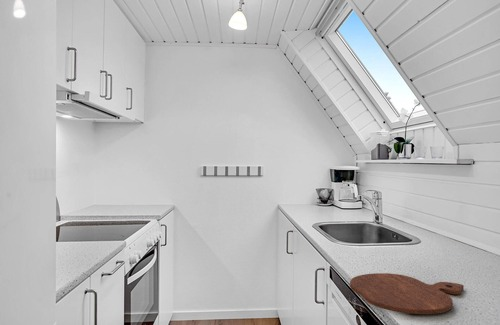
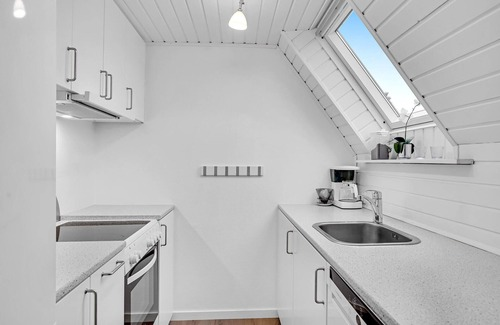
- cutting board (412, 289)
